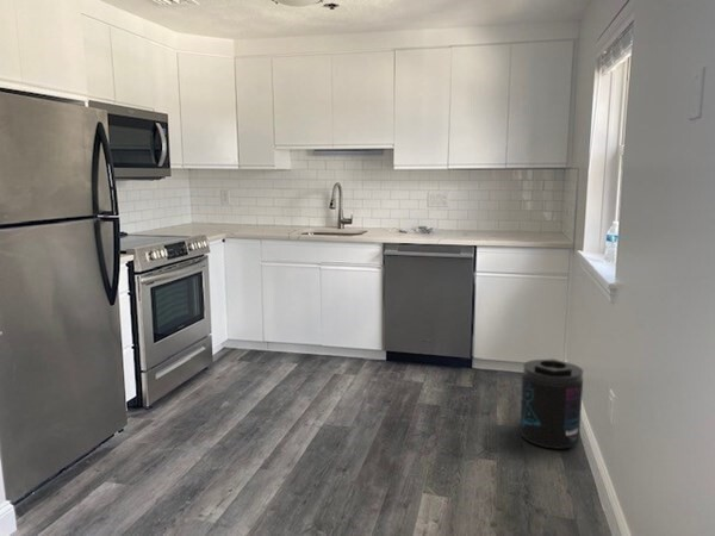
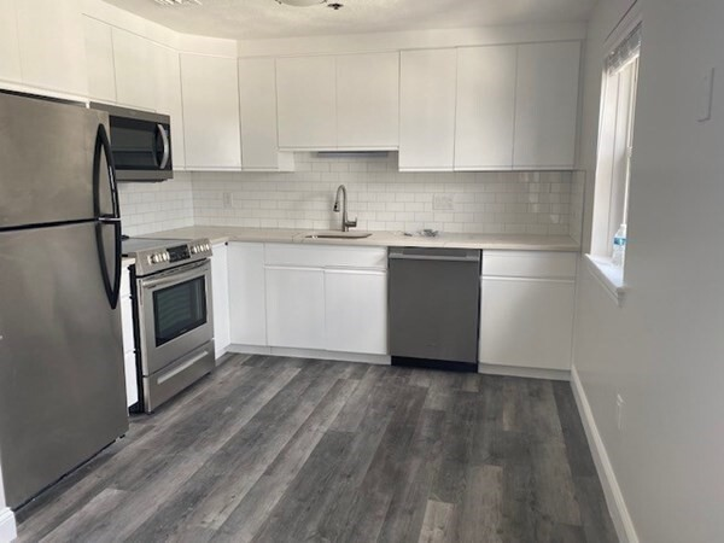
- supplement container (551, 400)
